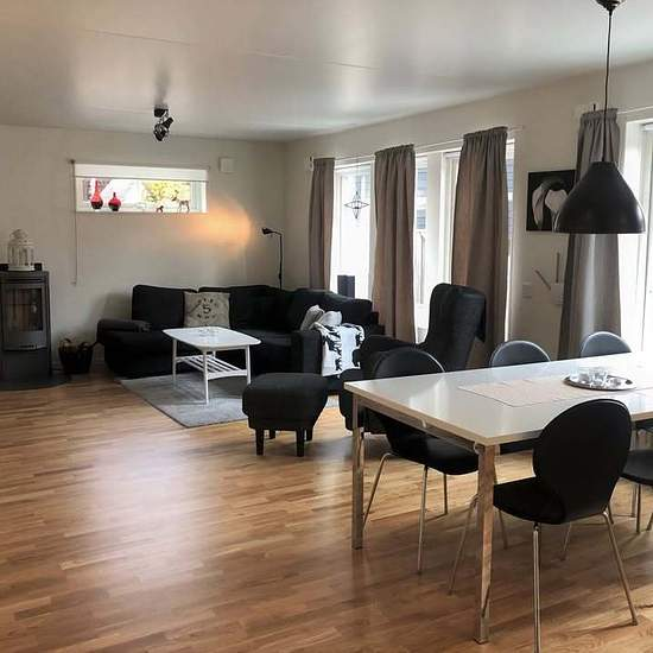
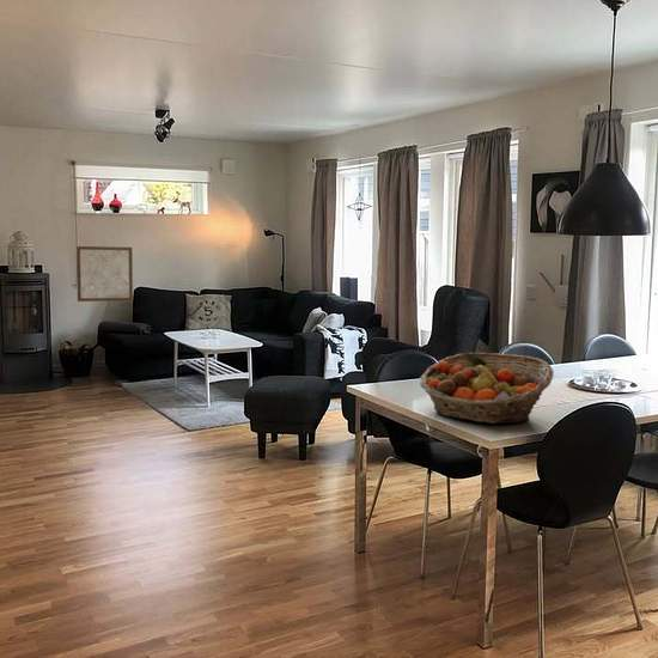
+ fruit basket (485, 385)
+ wall art (102, 273)
